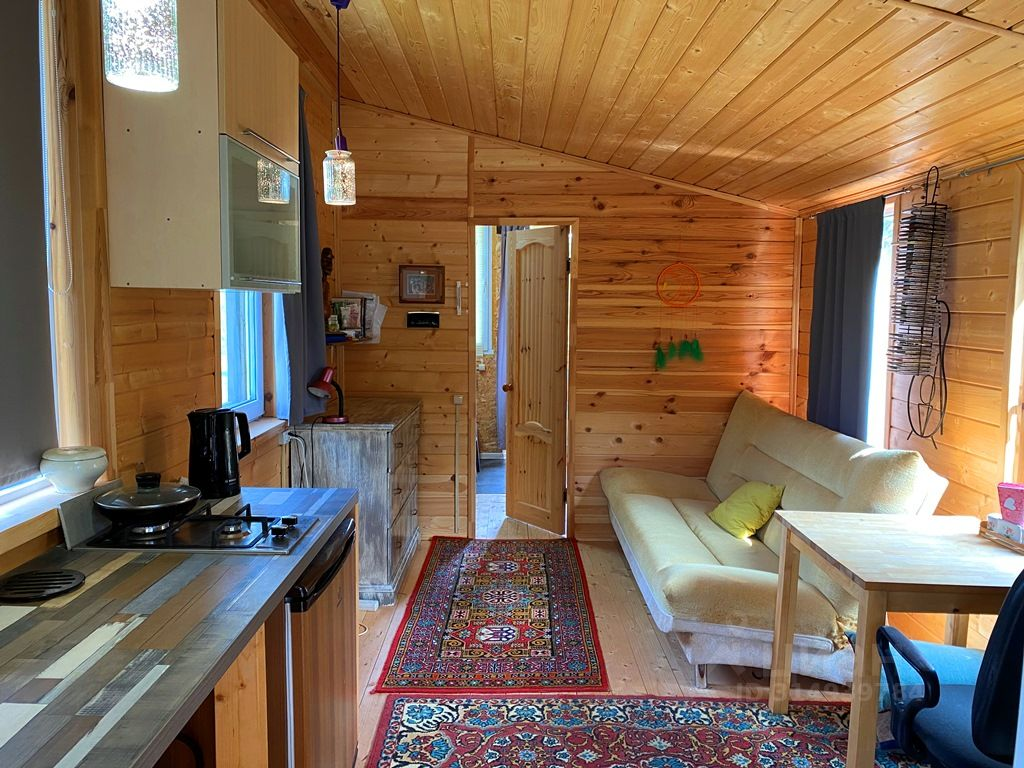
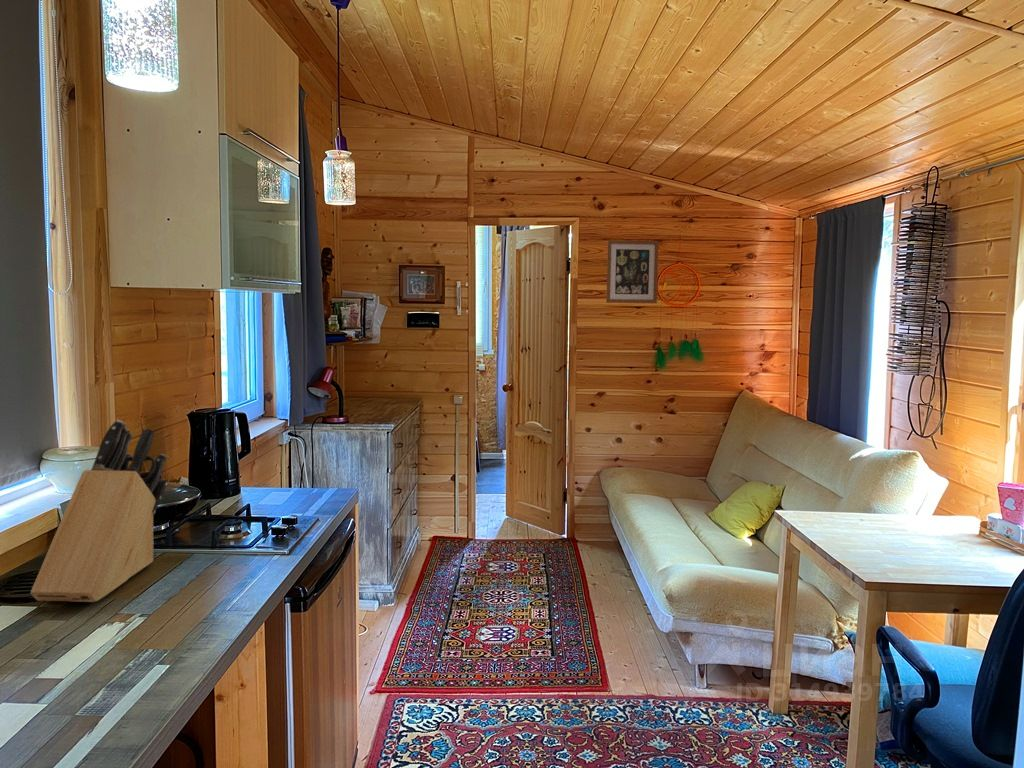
+ wall art (632, 271)
+ knife block (107, 502)
